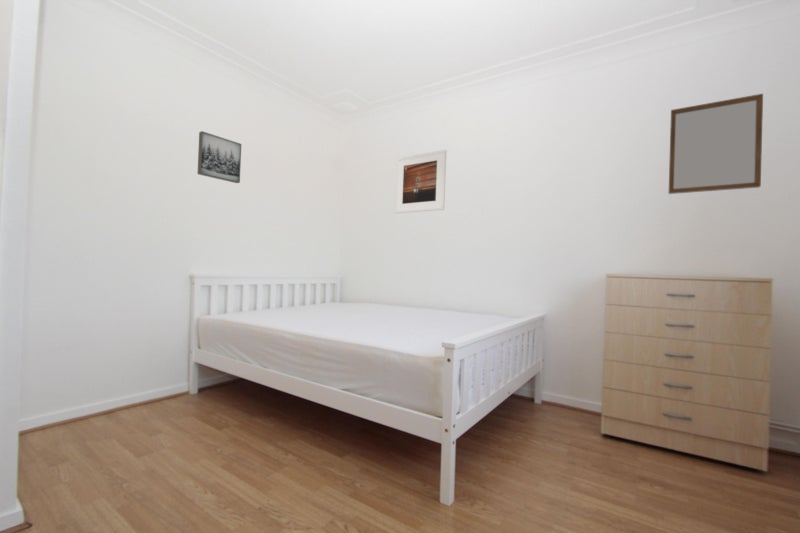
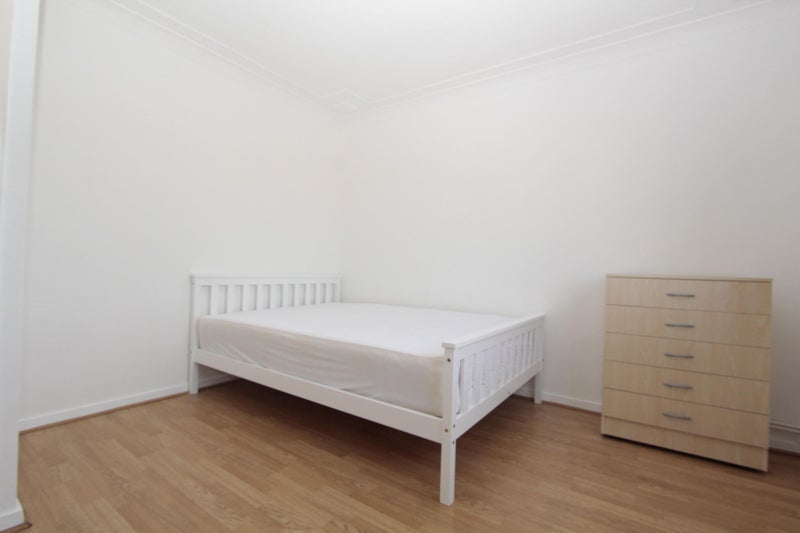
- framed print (419, 182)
- home mirror (712, 146)
- wall art (220, 158)
